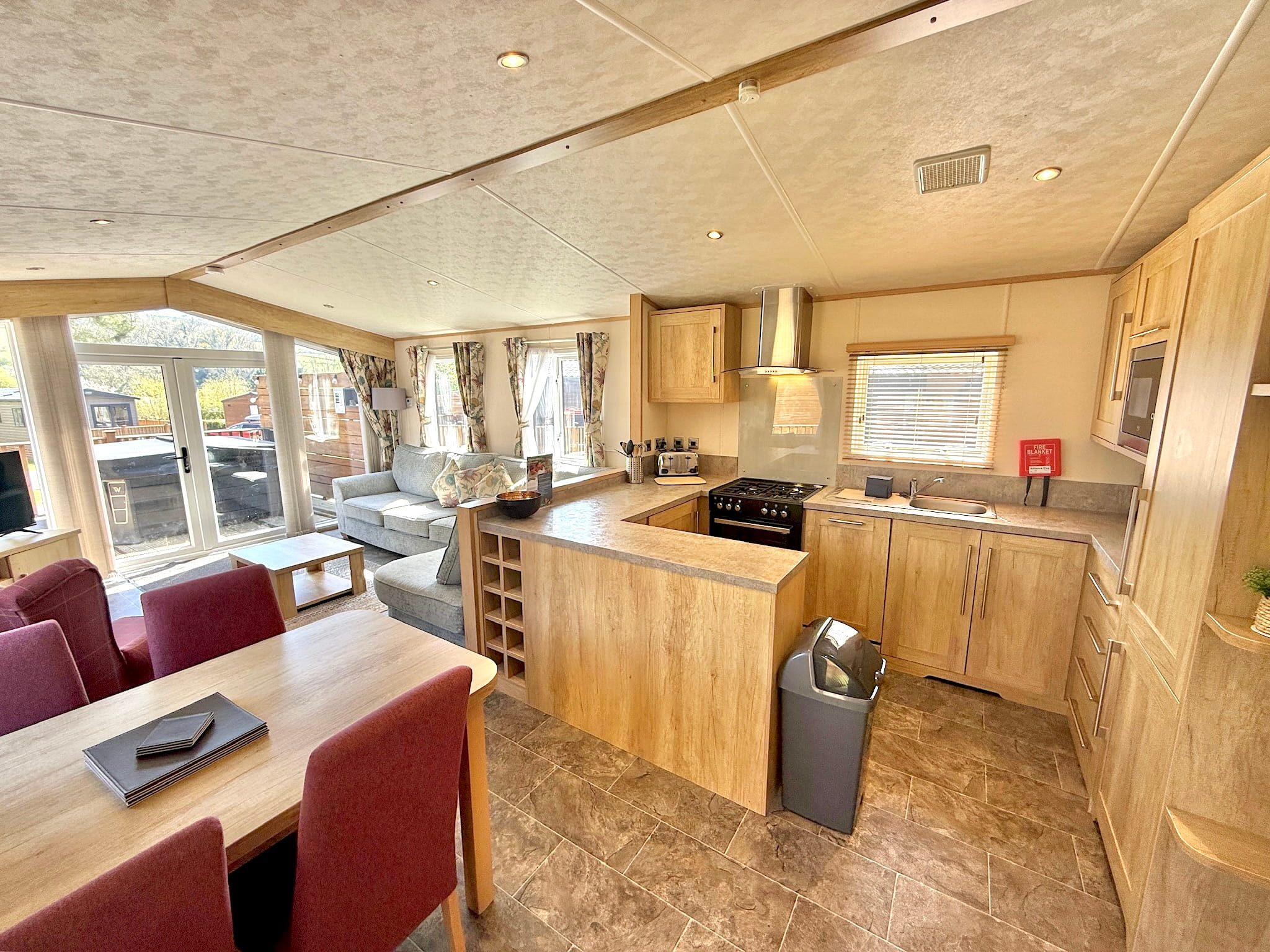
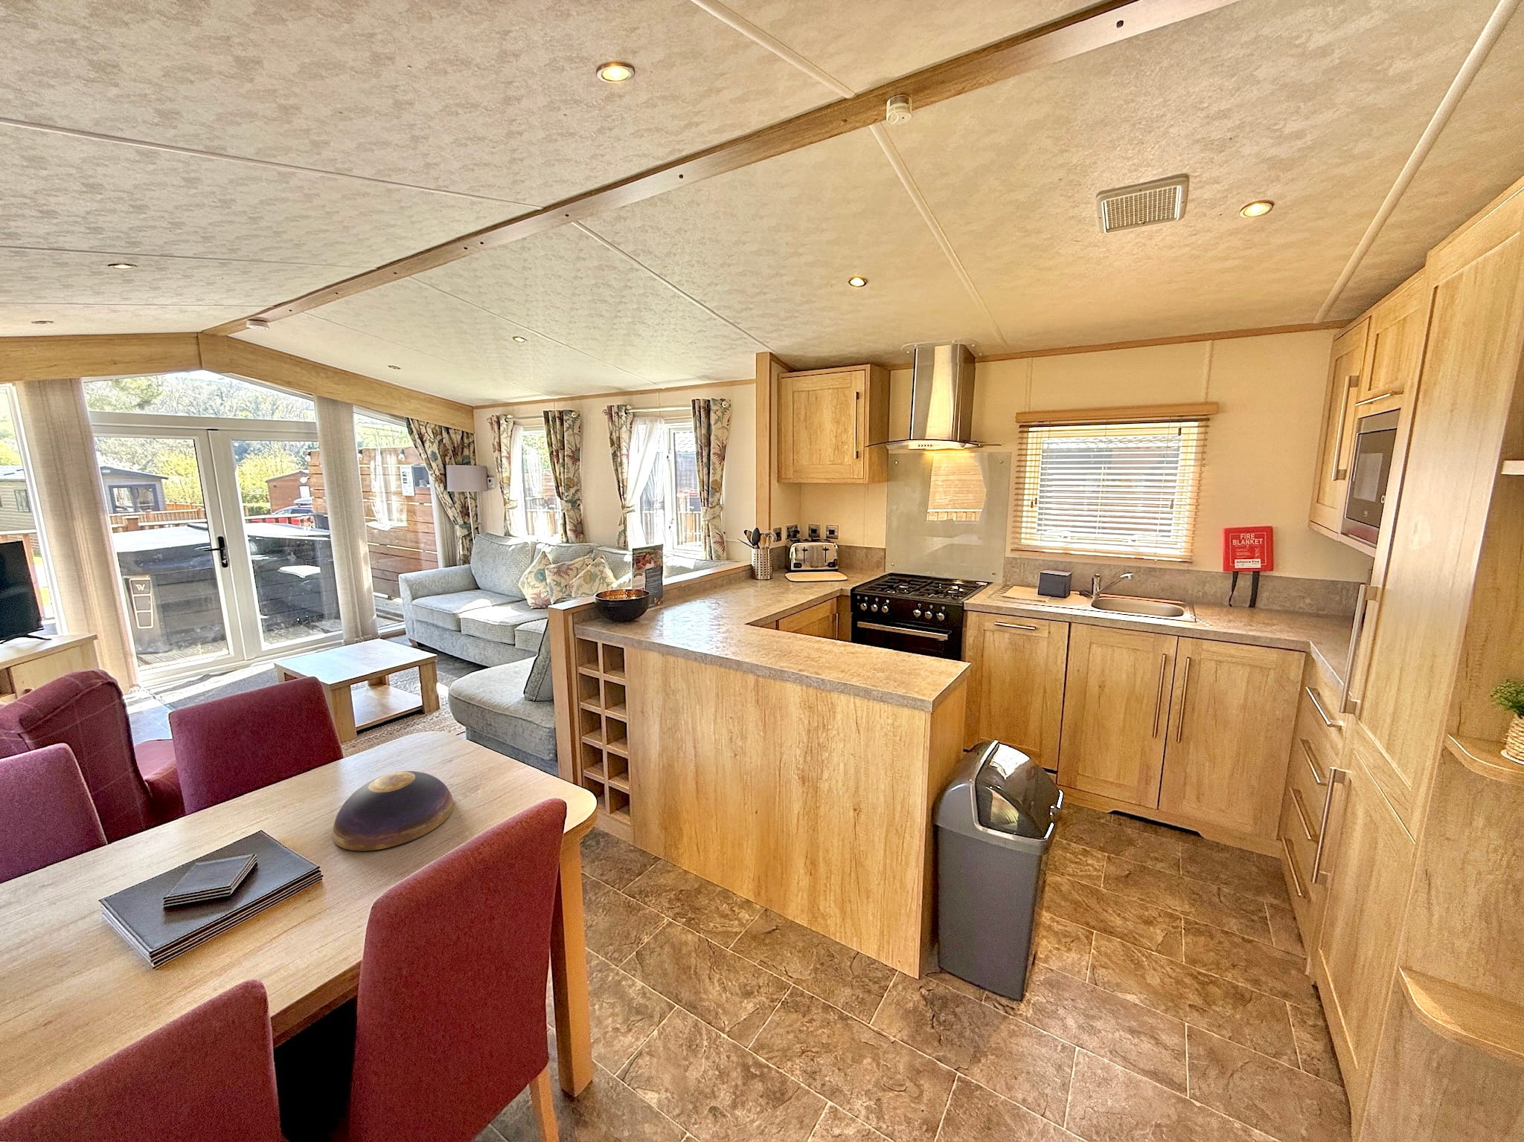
+ decorative bowl (394, 799)
